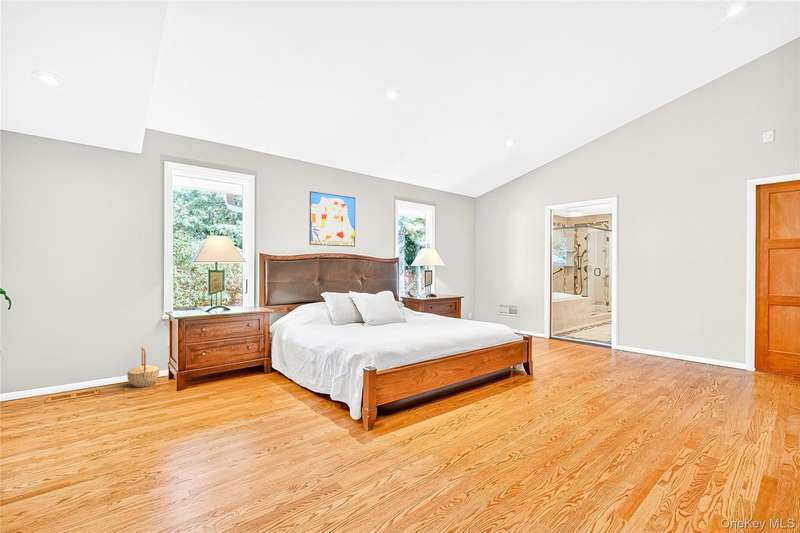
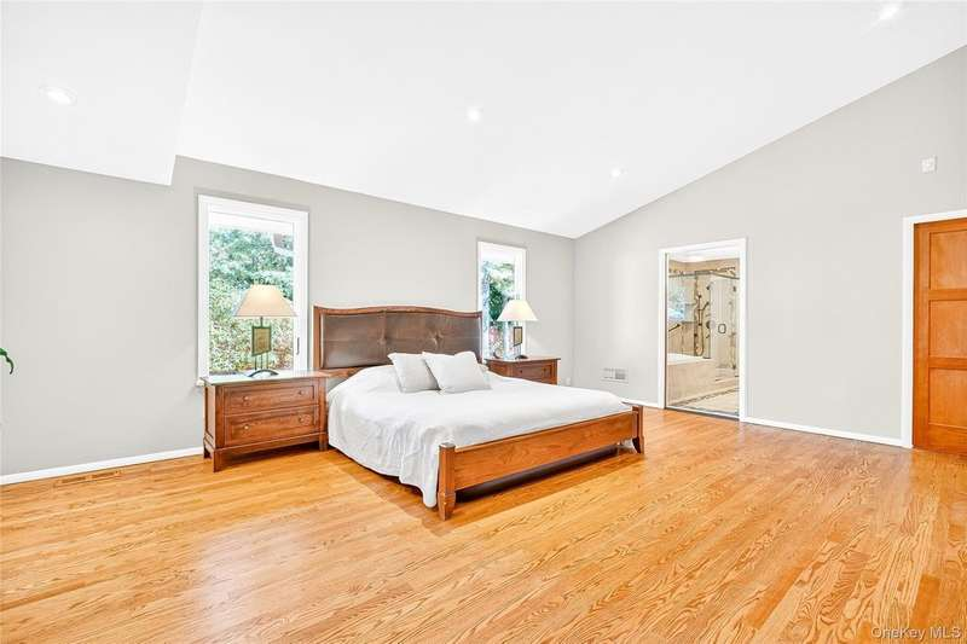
- wall art (333, 220)
- basket (143, 365)
